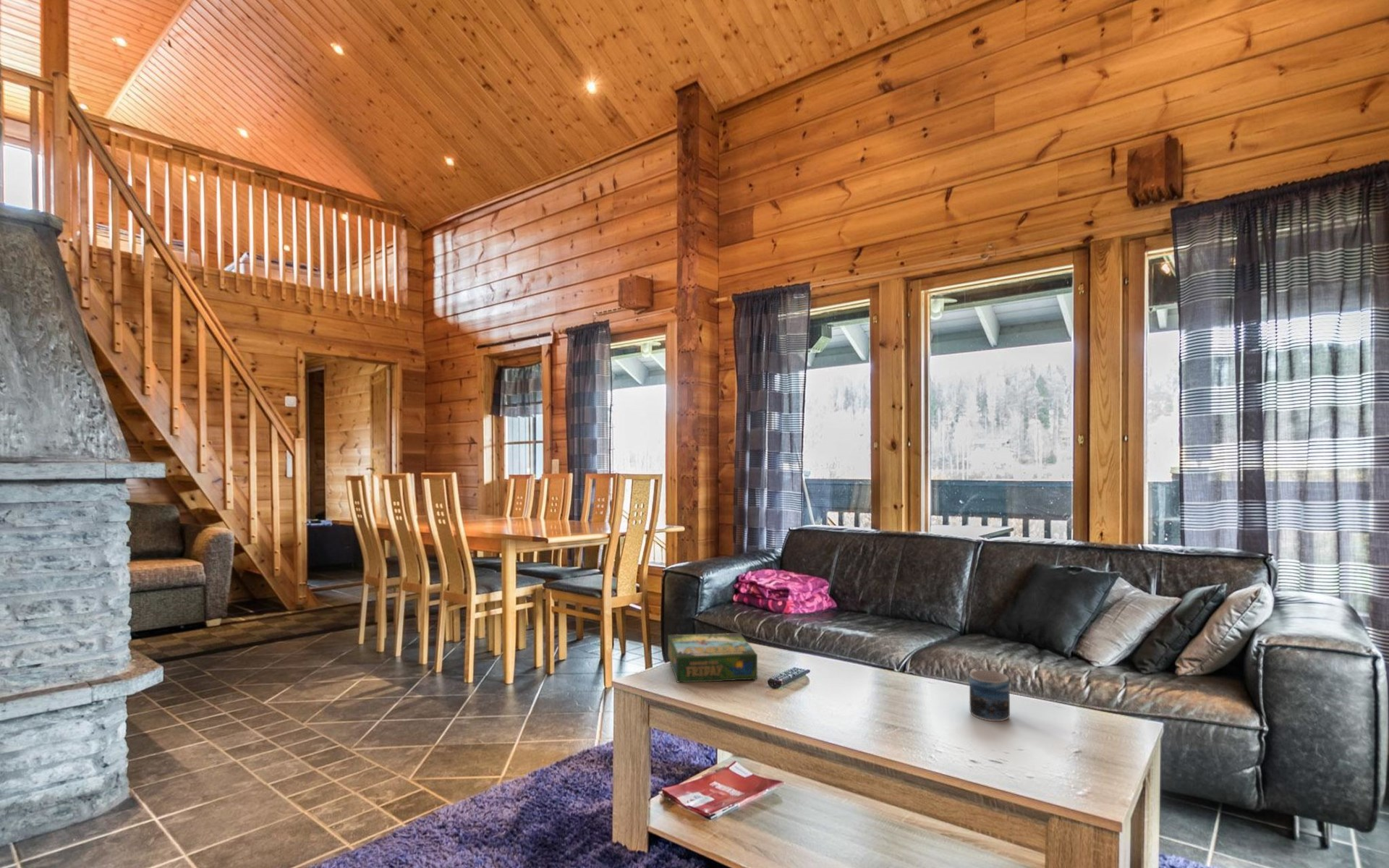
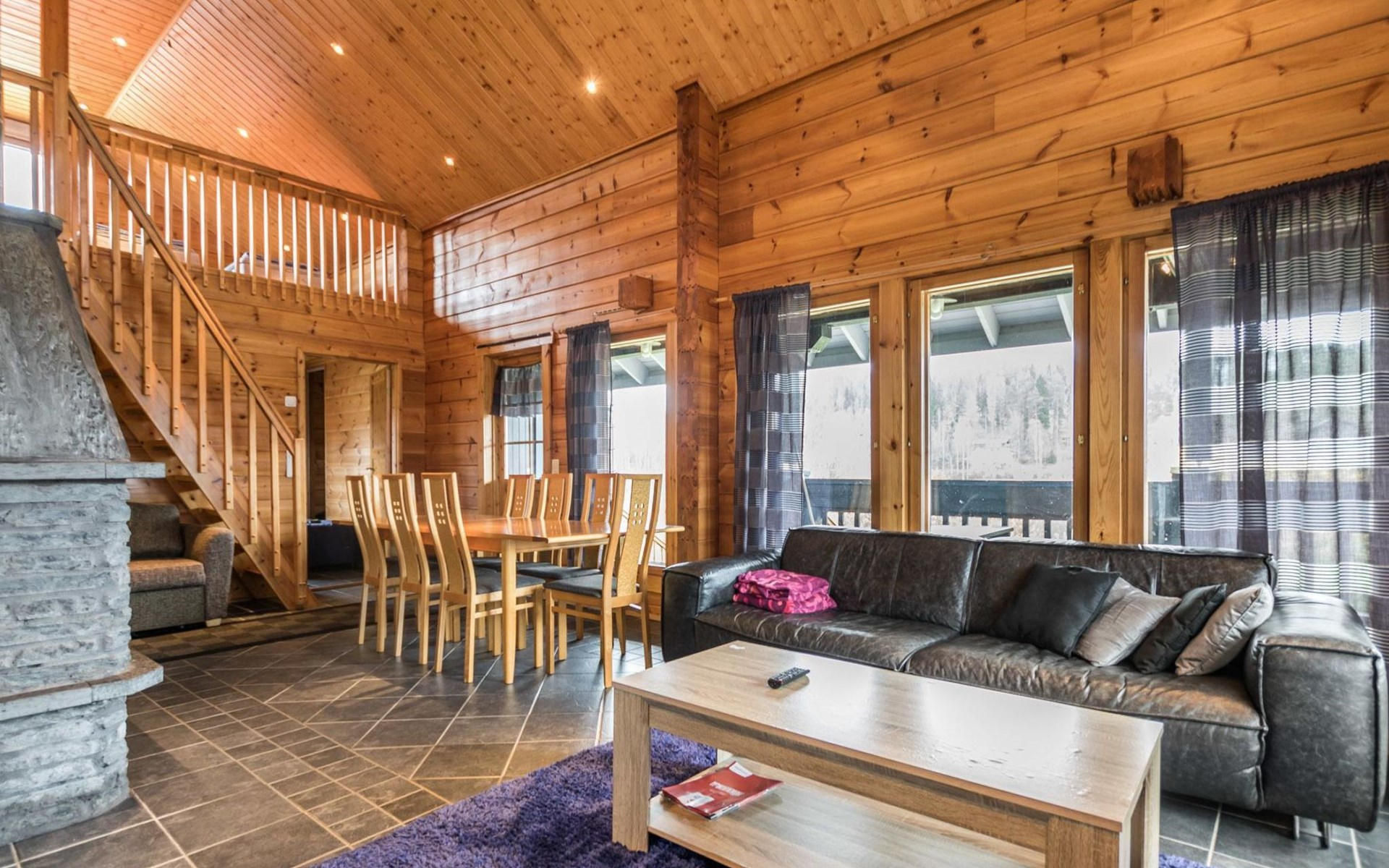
- board game (710, 656)
- mug (985, 692)
